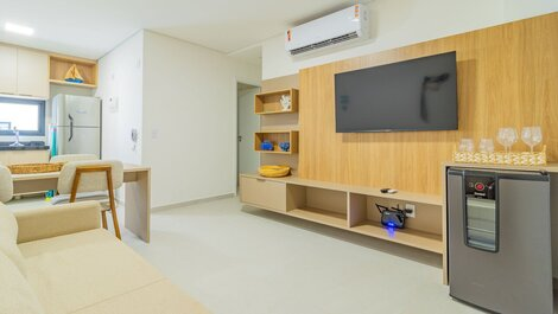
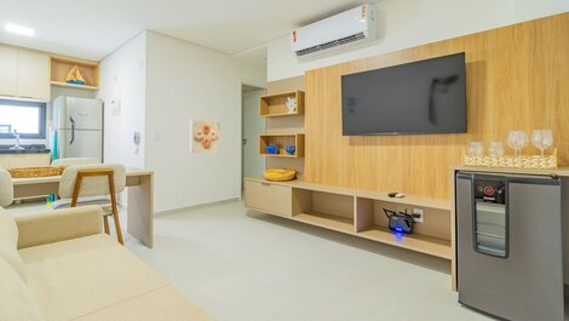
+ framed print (205, 137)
